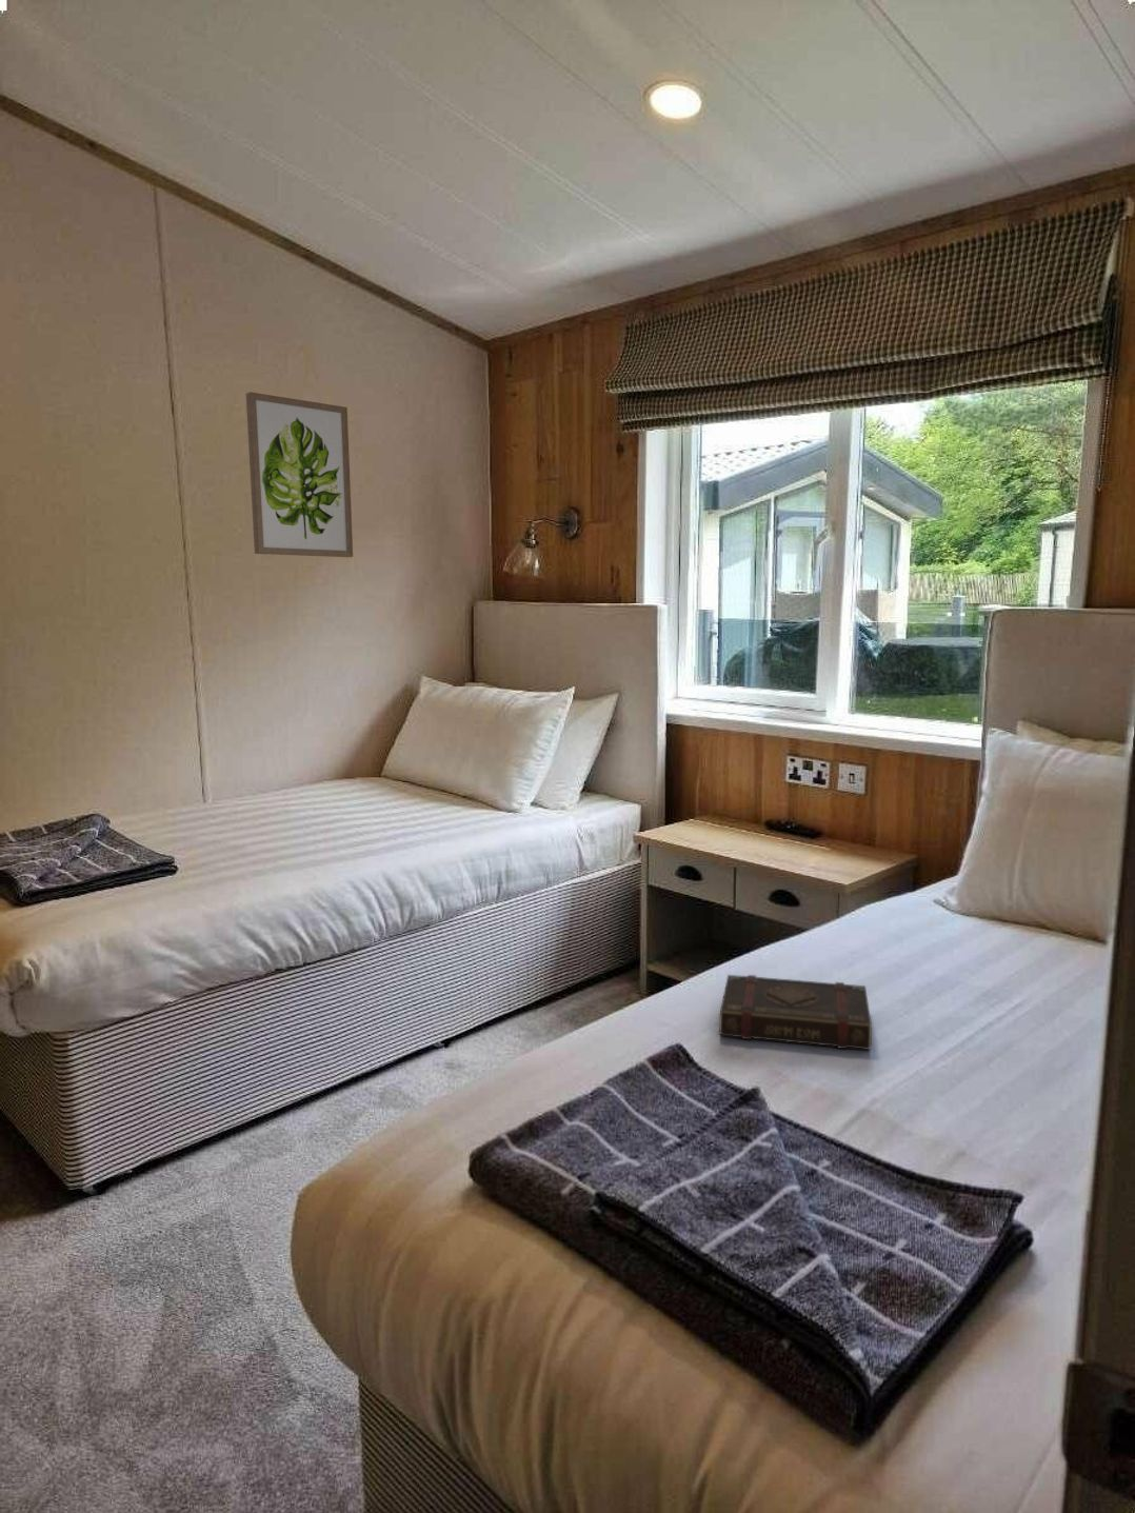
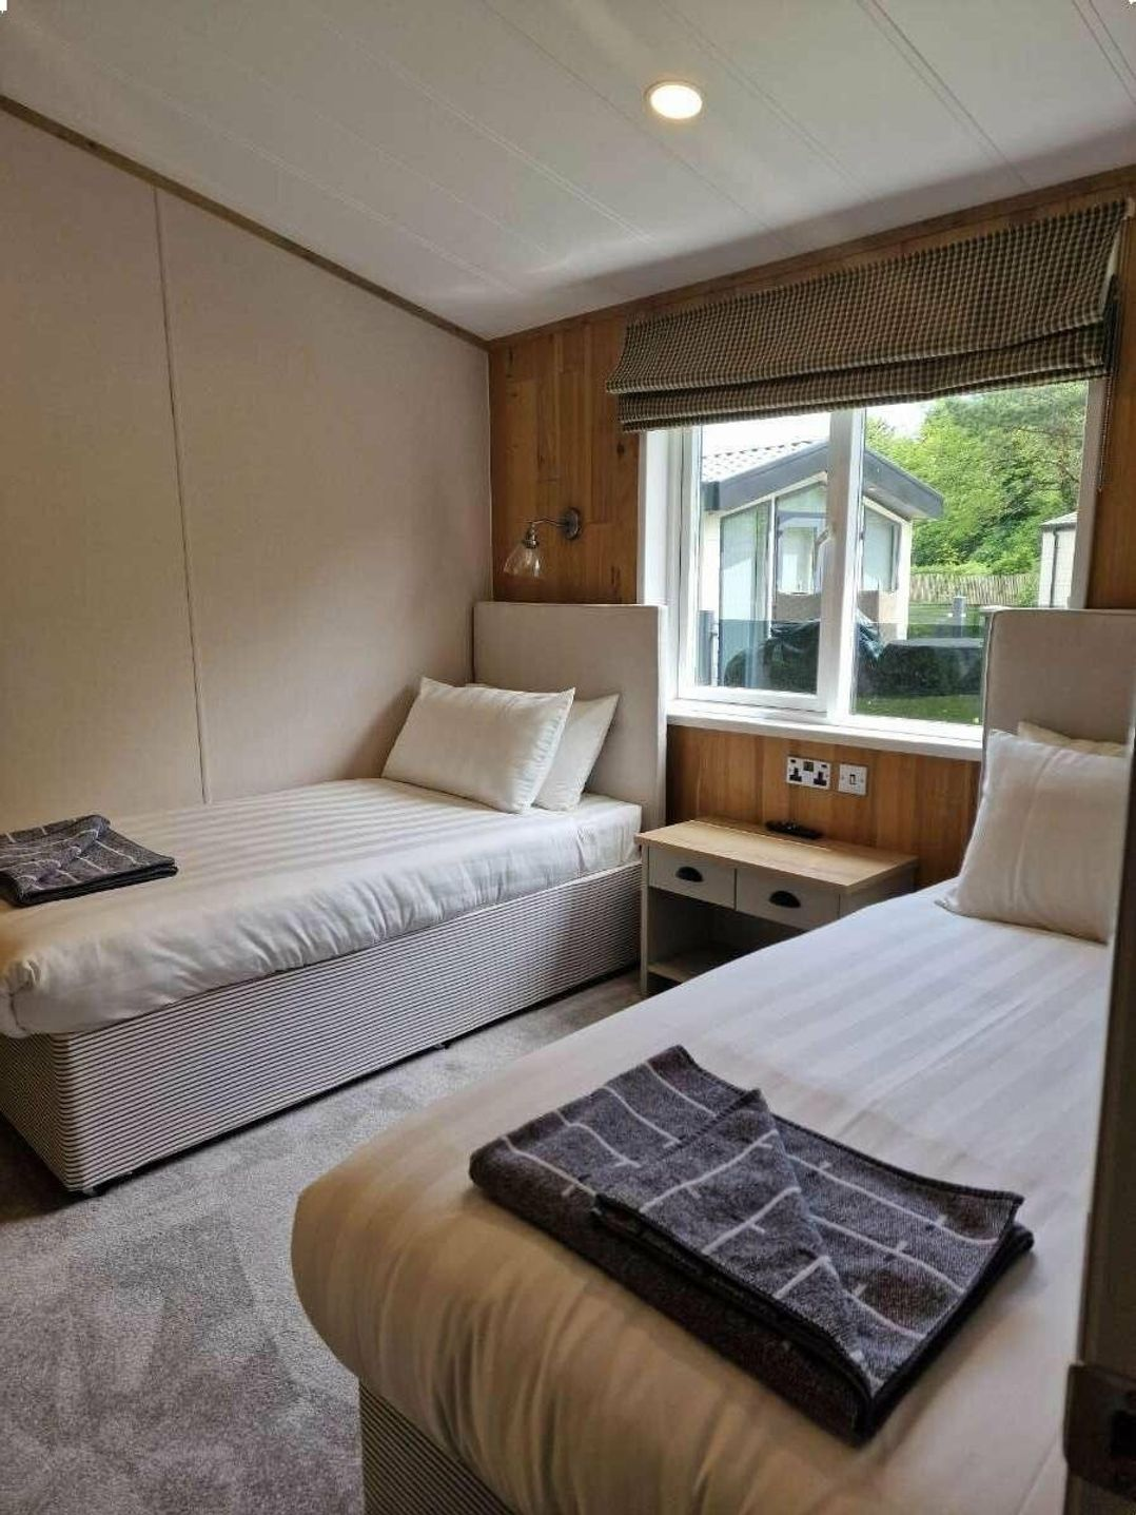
- book (794, 1010)
- wall art (302, 478)
